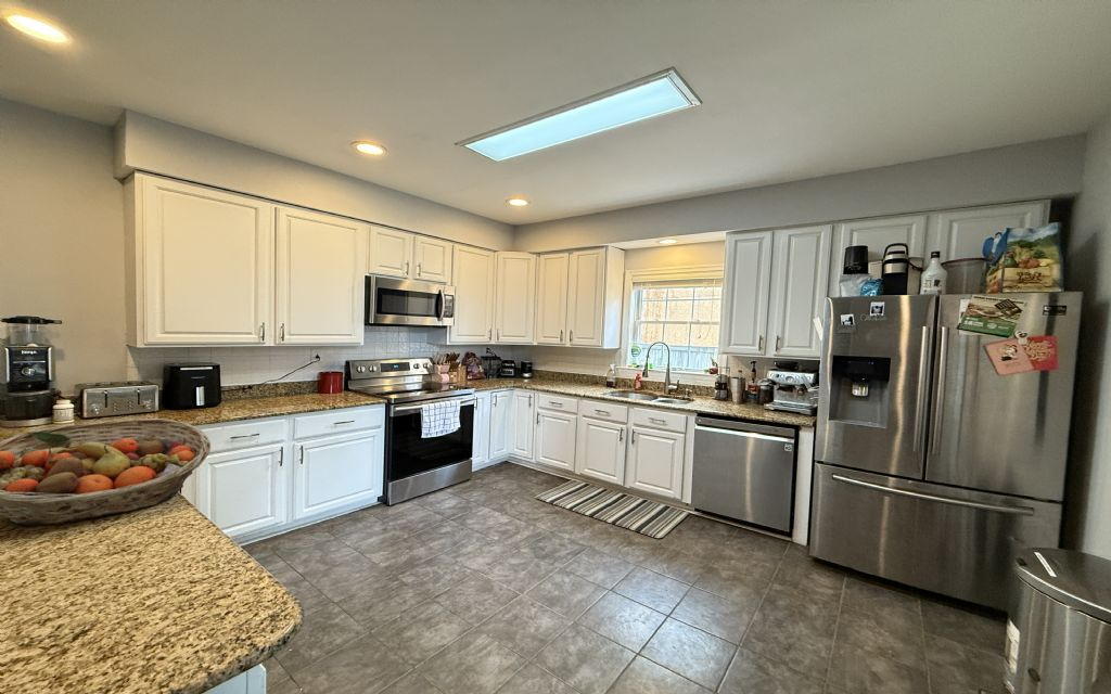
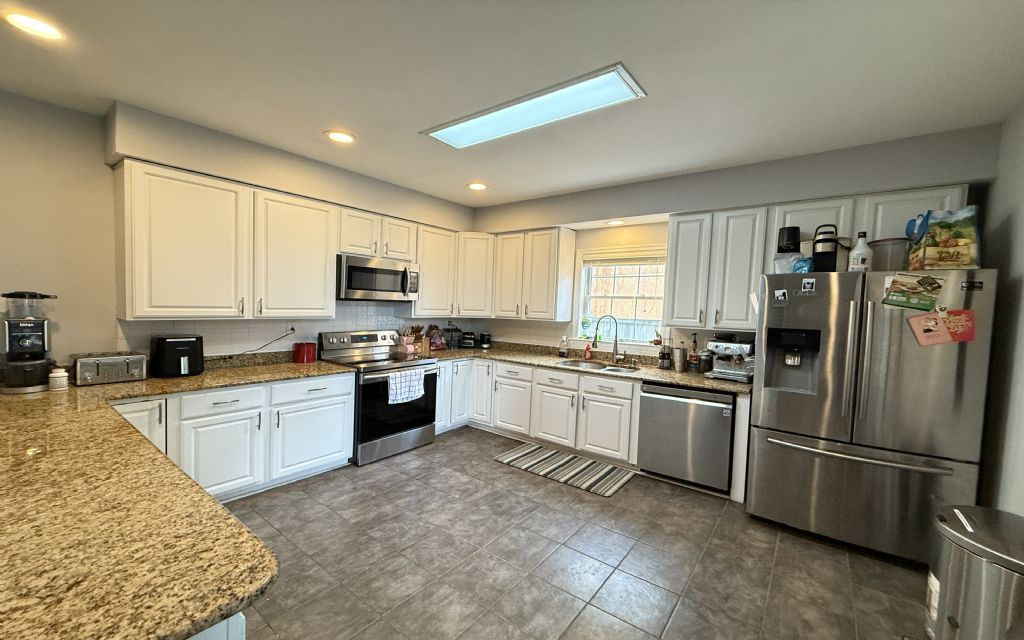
- fruit basket (103, 466)
